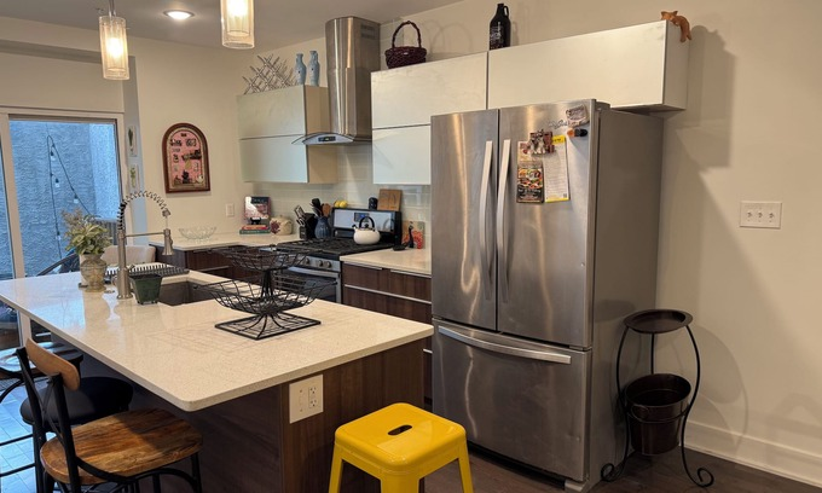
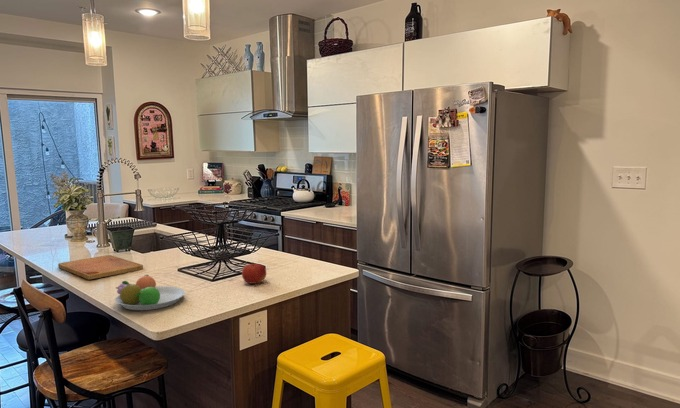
+ fruit (254, 272)
+ cutting board (100, 266)
+ fruit bowl (148, 289)
